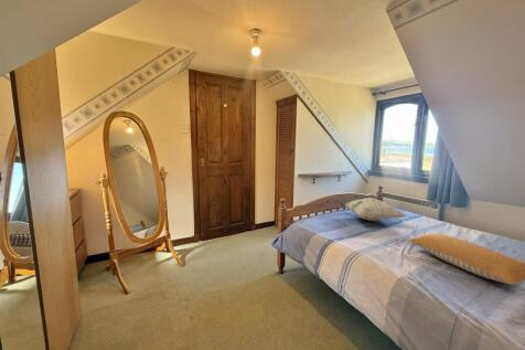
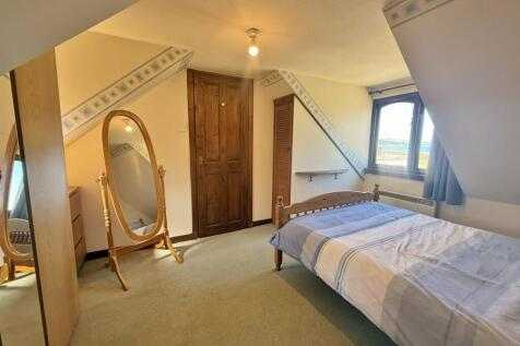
- pillow (467, 254)
- decorative pillow (369, 209)
